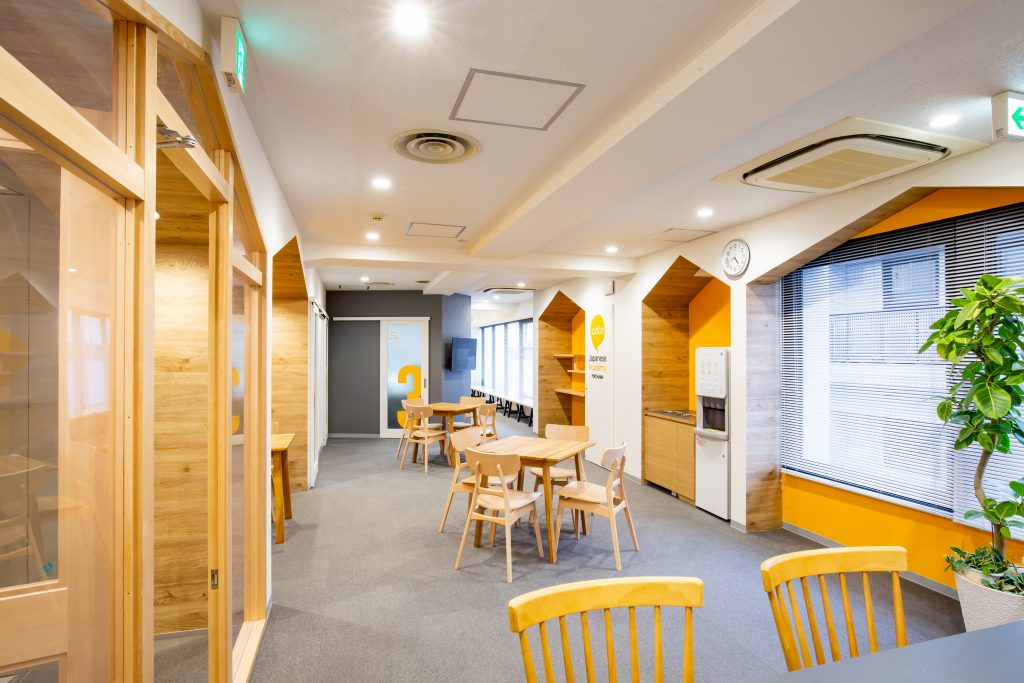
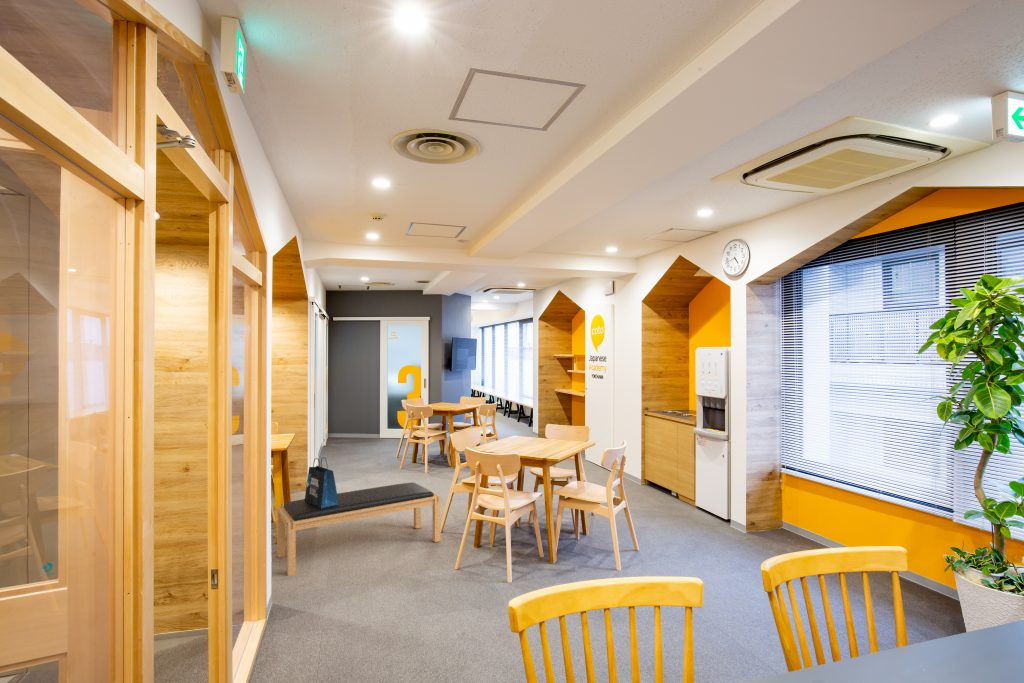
+ tote bag (320, 480)
+ bench (359, 518)
